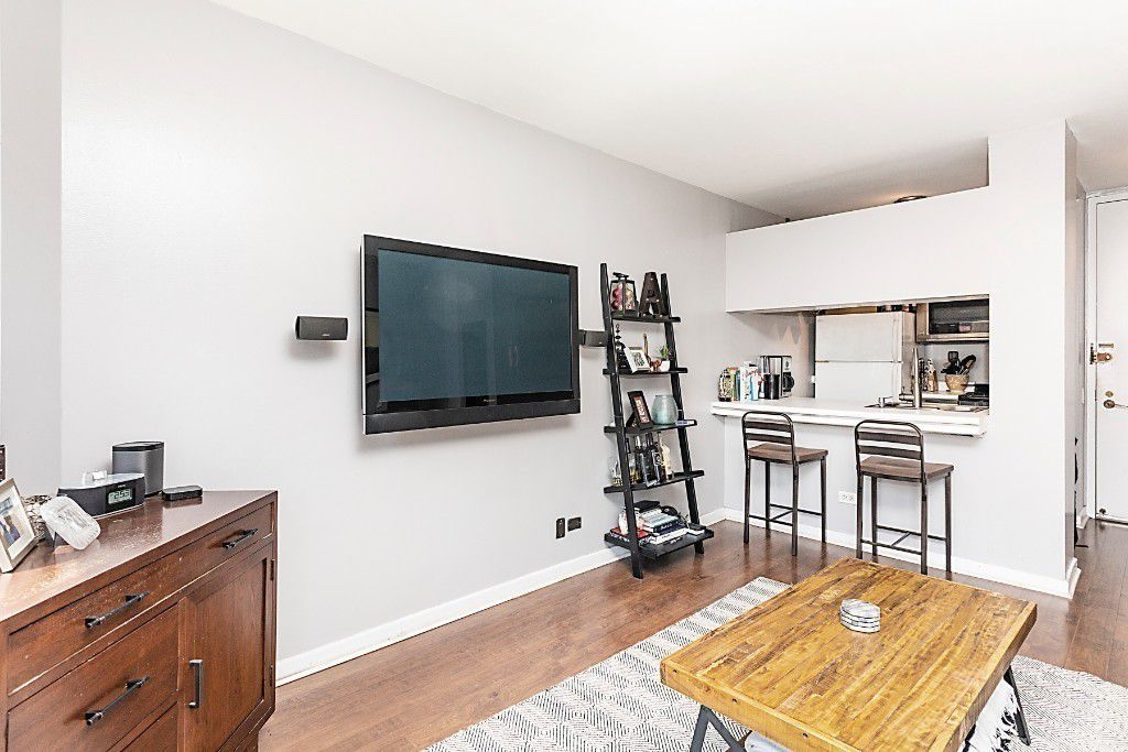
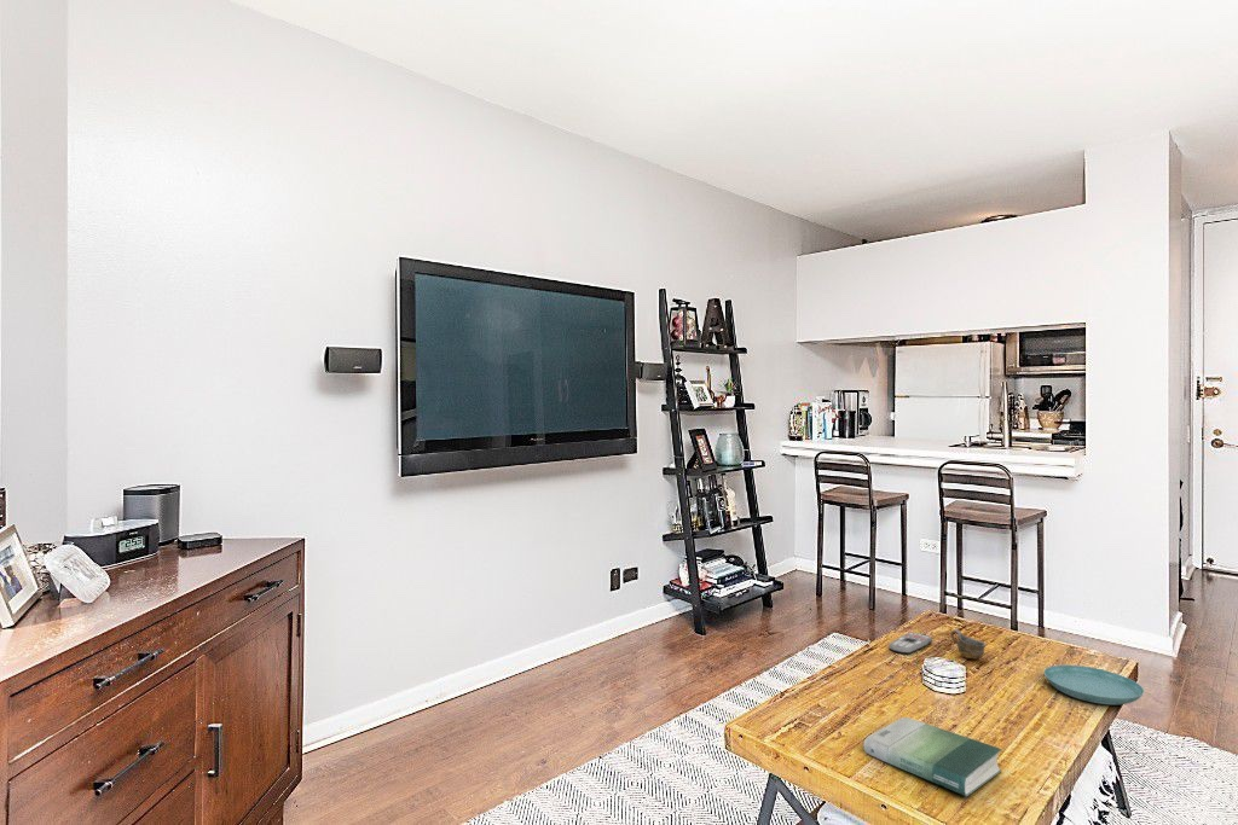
+ saucer (1092, 685)
+ cup (970, 644)
+ book (931, 750)
+ remote control (909, 643)
